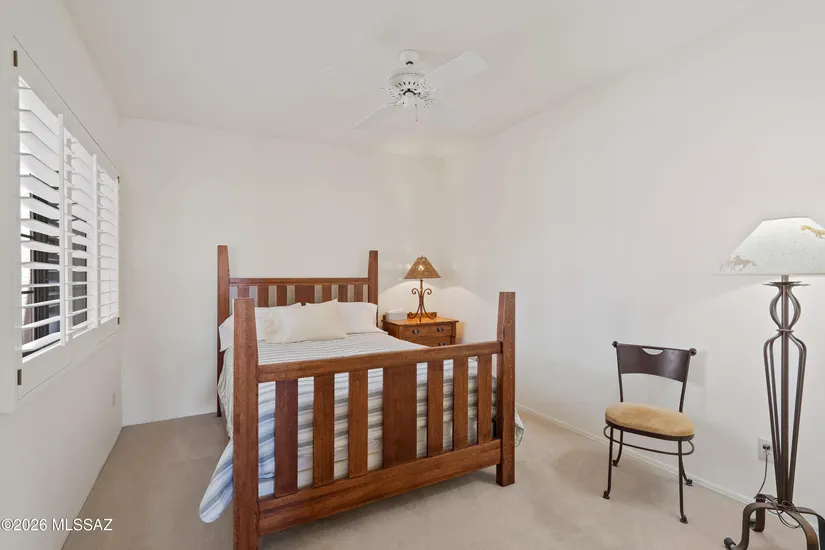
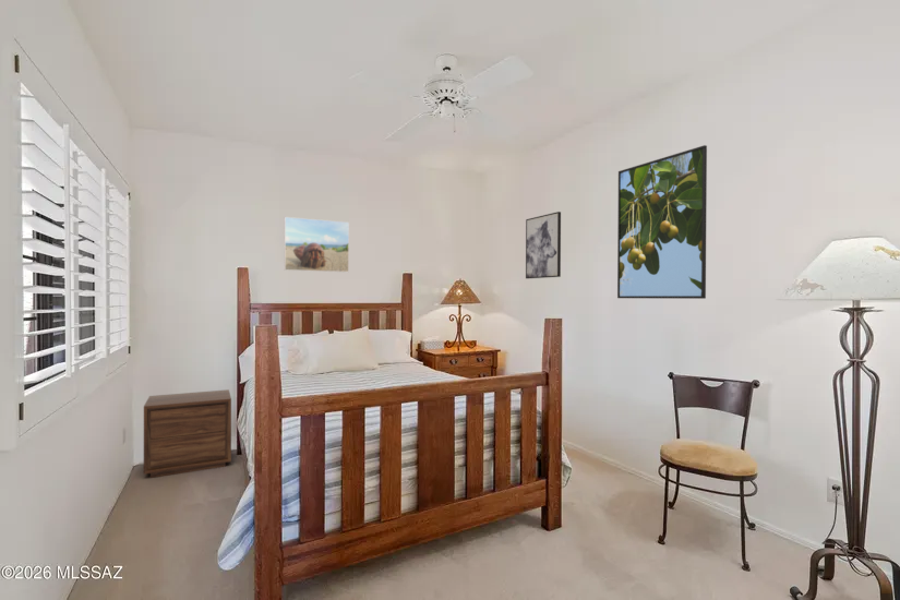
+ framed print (658, 228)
+ nightstand (190, 430)
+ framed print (317, 245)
+ wall art (542, 247)
